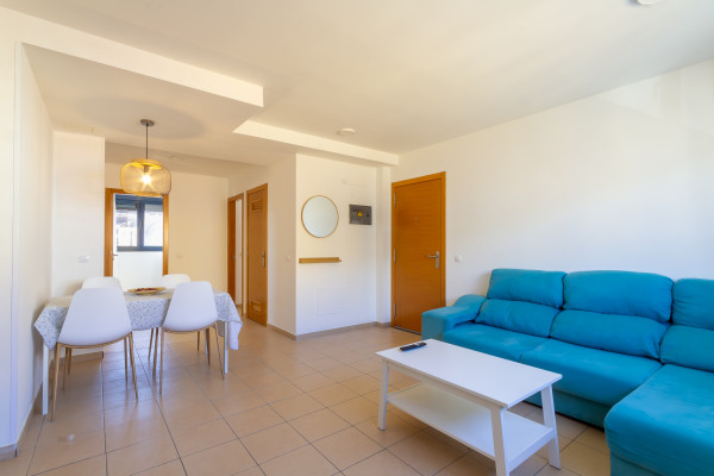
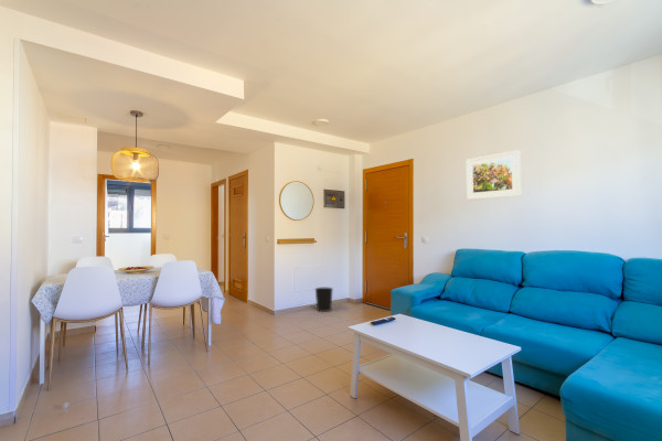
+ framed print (491, 176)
+ wastebasket (323, 299)
